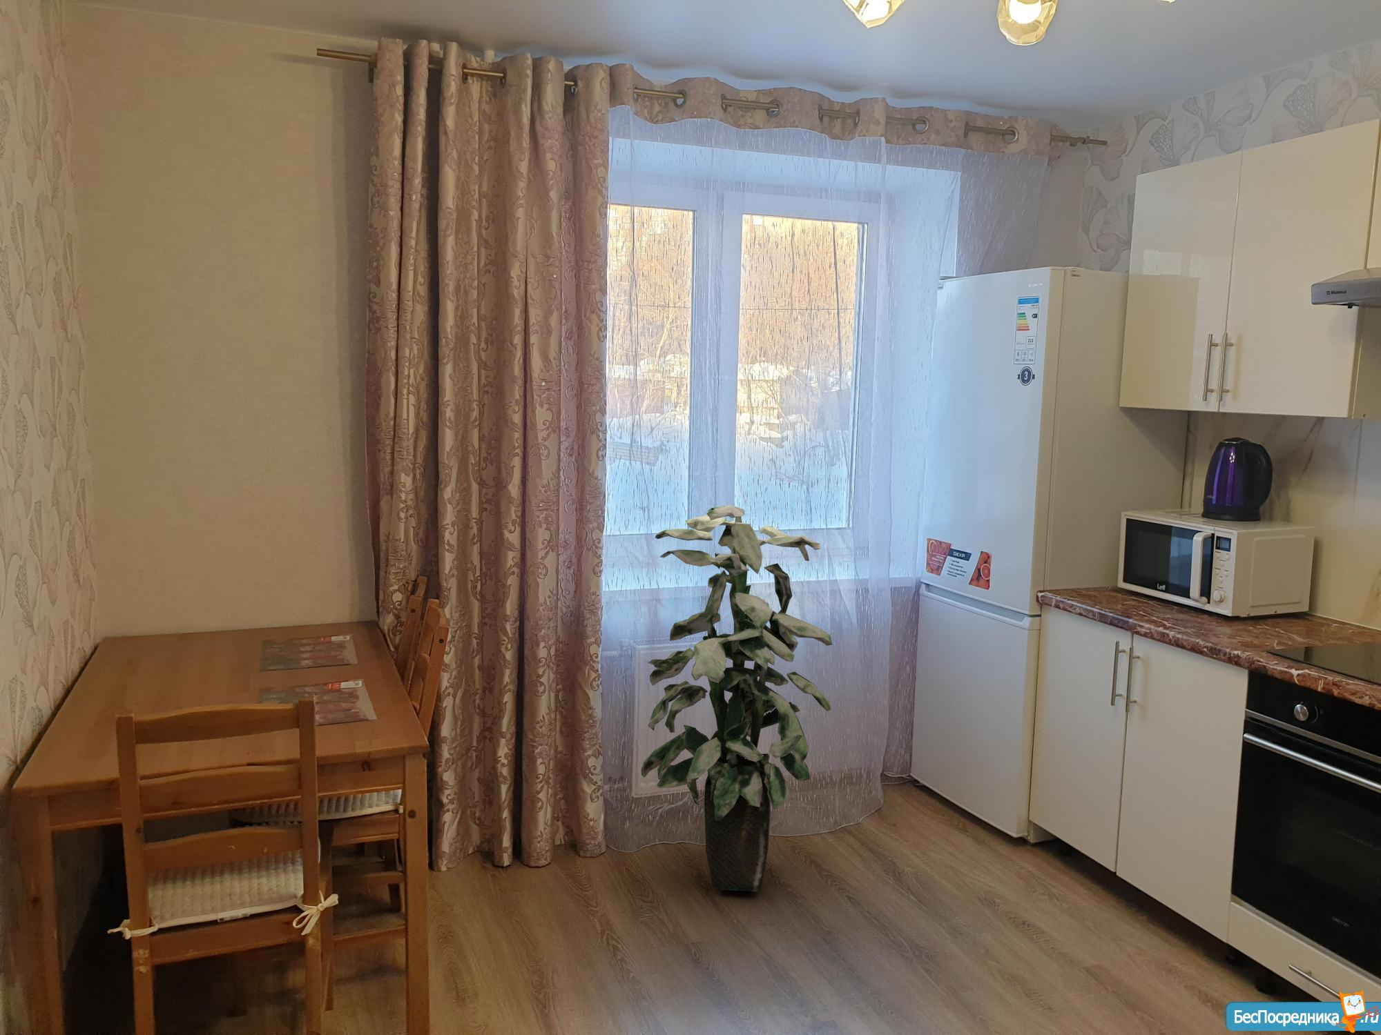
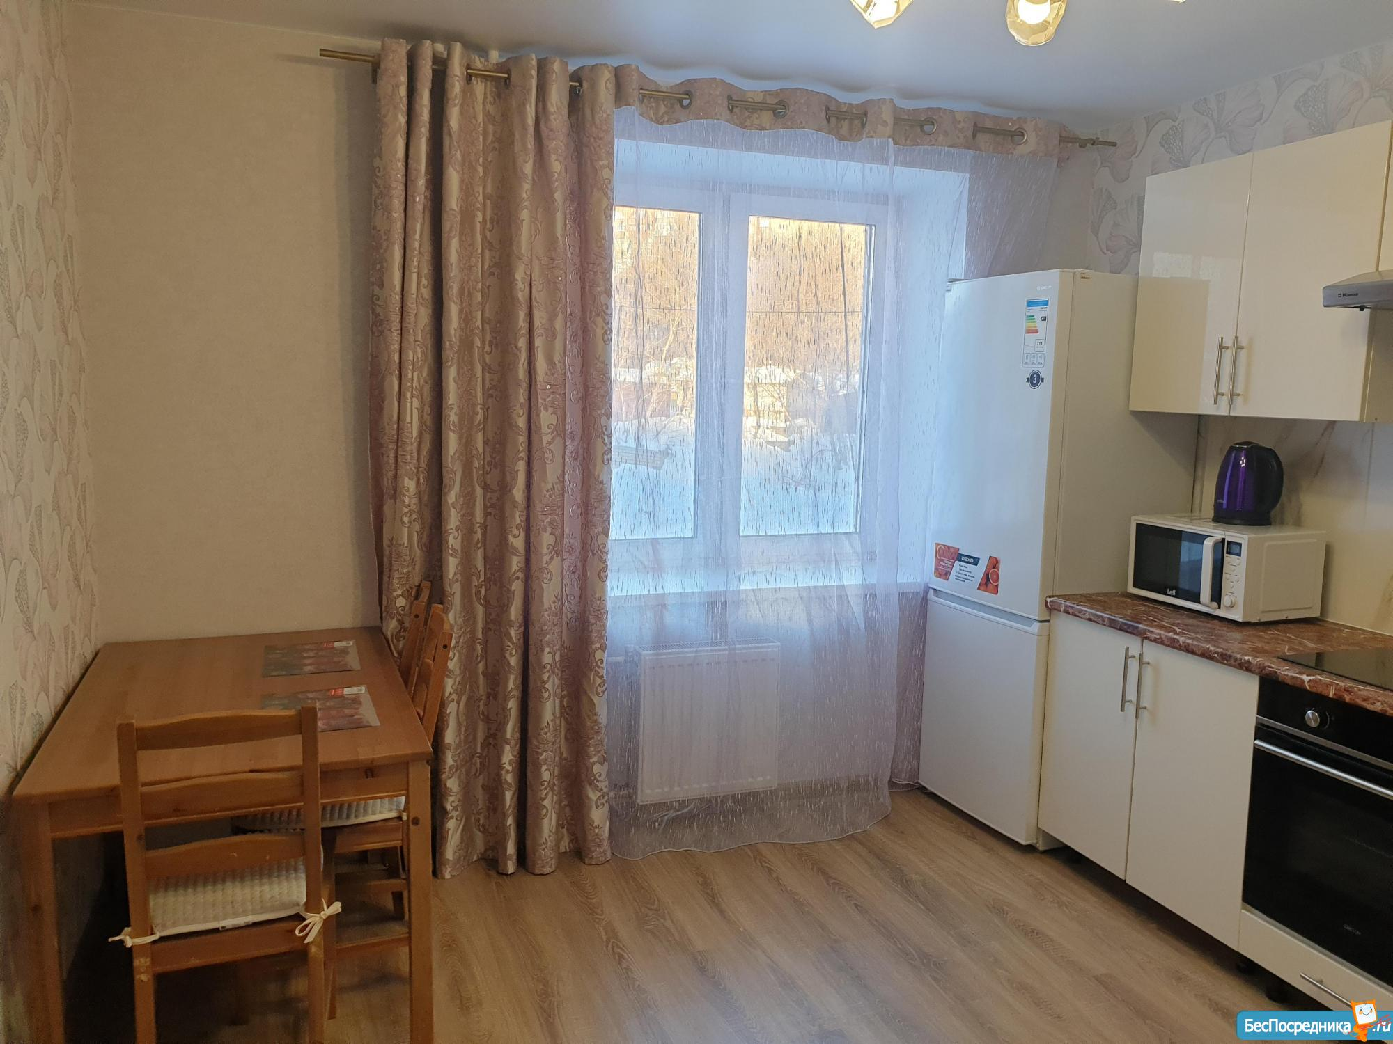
- indoor plant (731, 693)
